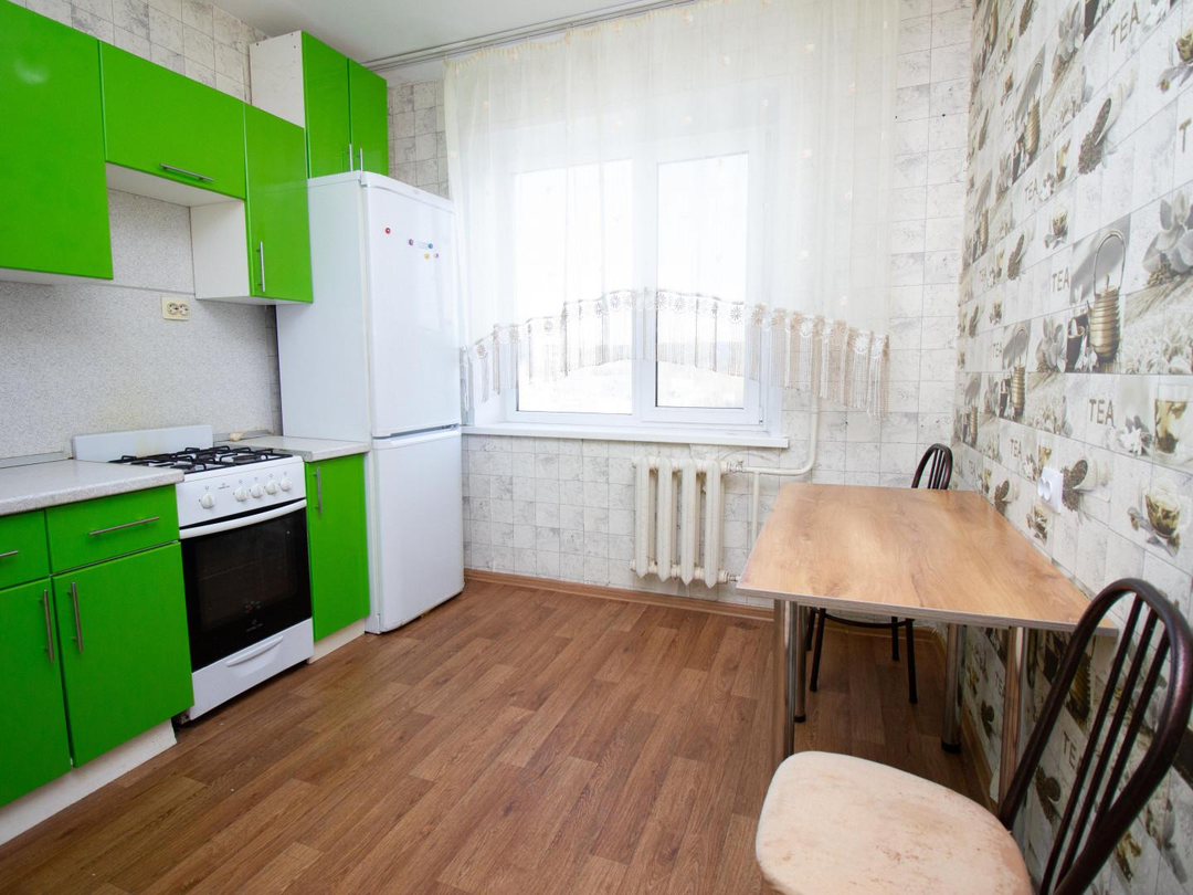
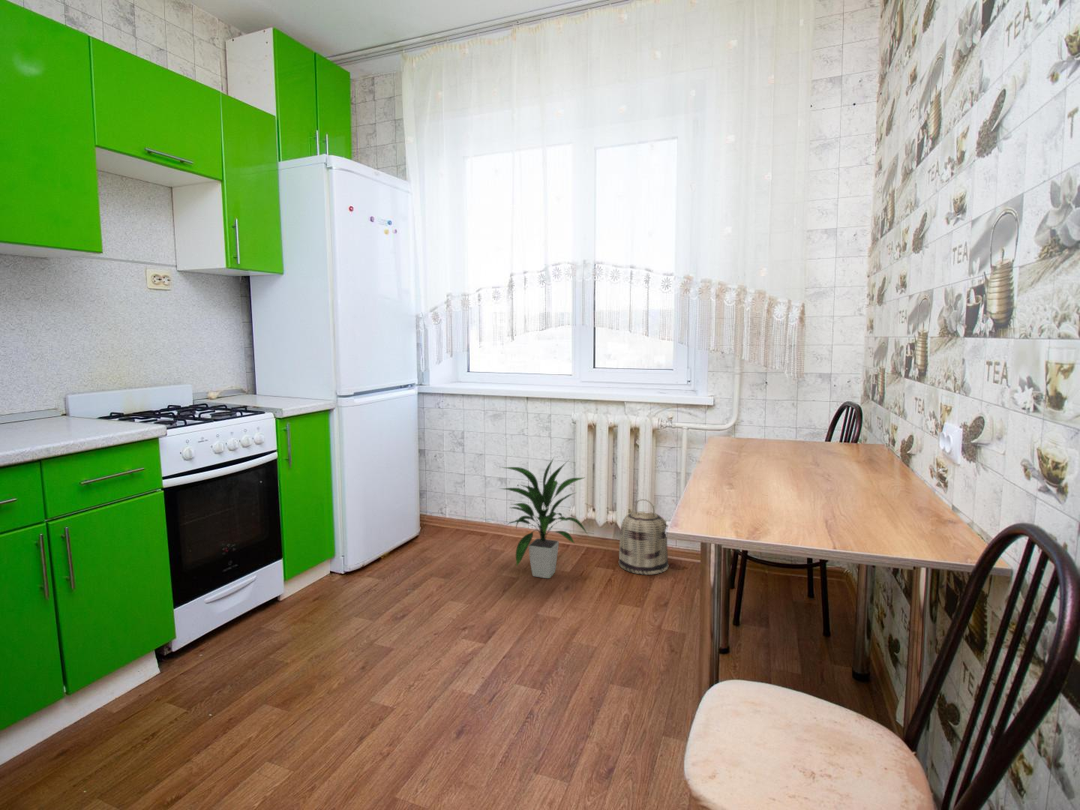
+ basket (643, 532)
+ indoor plant (540, 516)
